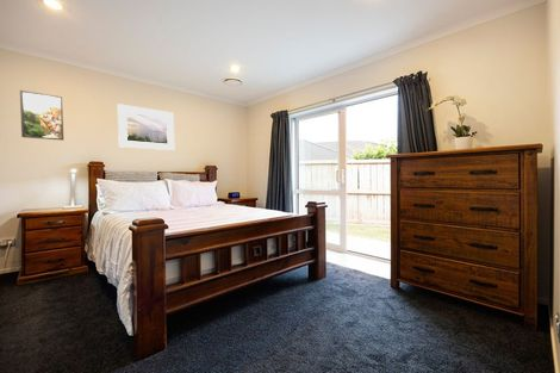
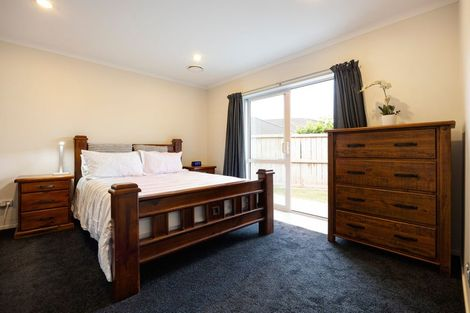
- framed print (42, 116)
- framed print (148, 129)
